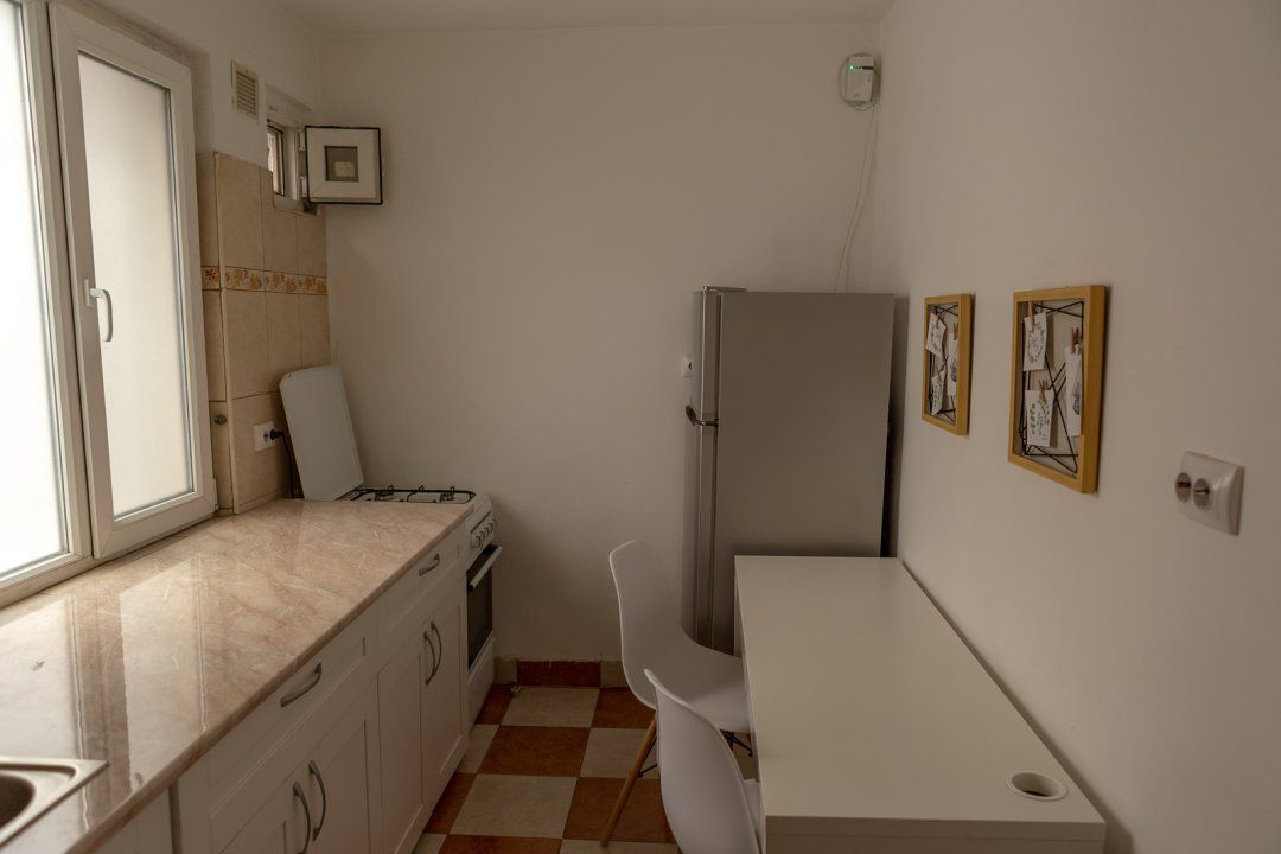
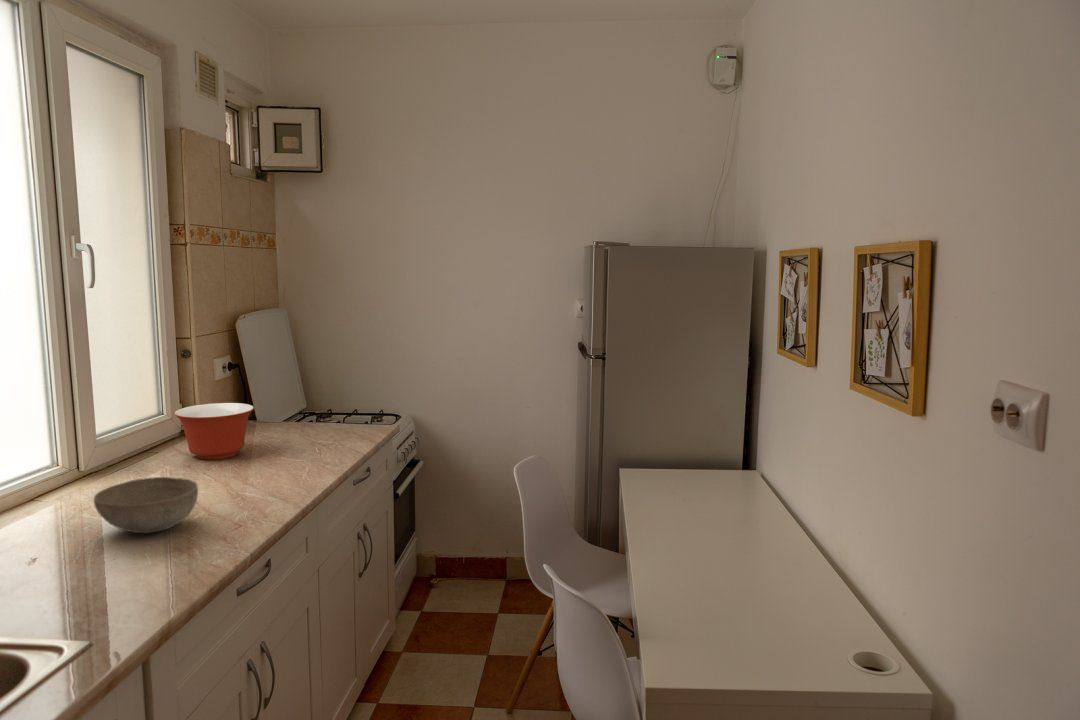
+ mixing bowl (216, 432)
+ bowl (149, 508)
